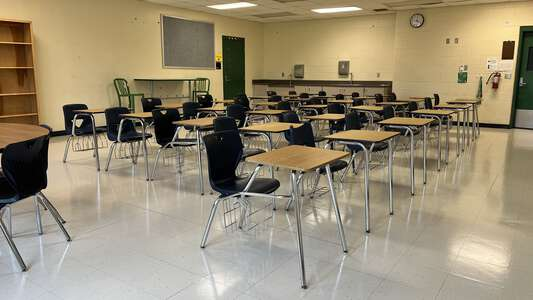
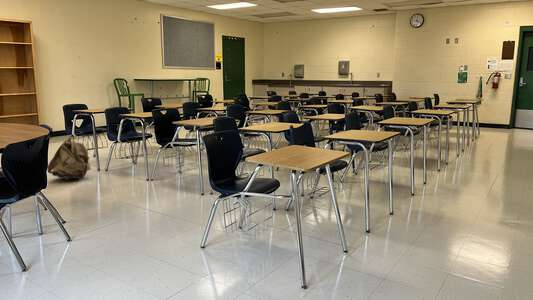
+ backpack (68, 158)
